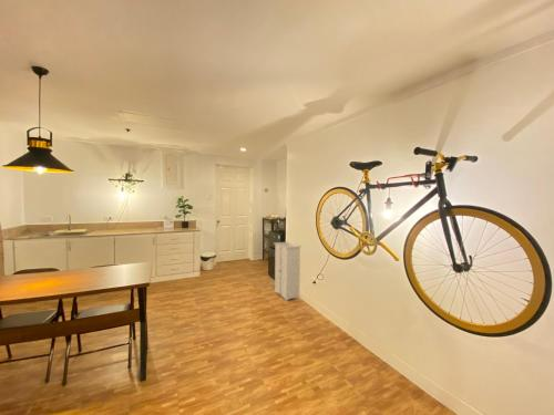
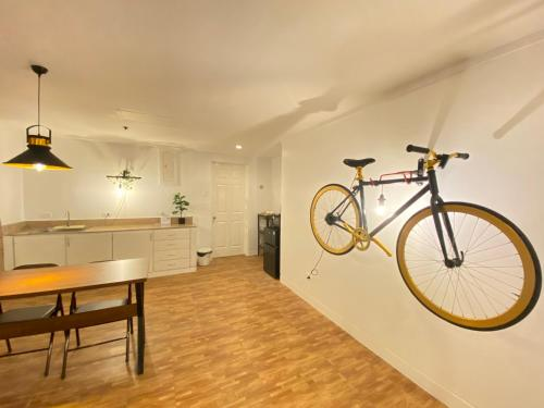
- storage cabinet (286, 269)
